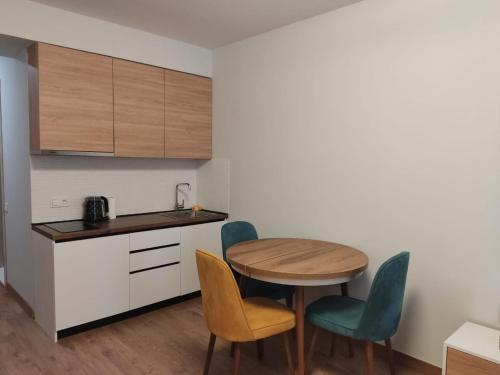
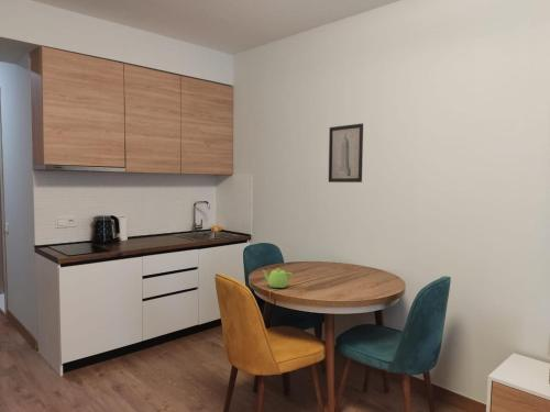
+ wall art (344, 154)
+ teapot (276, 277)
